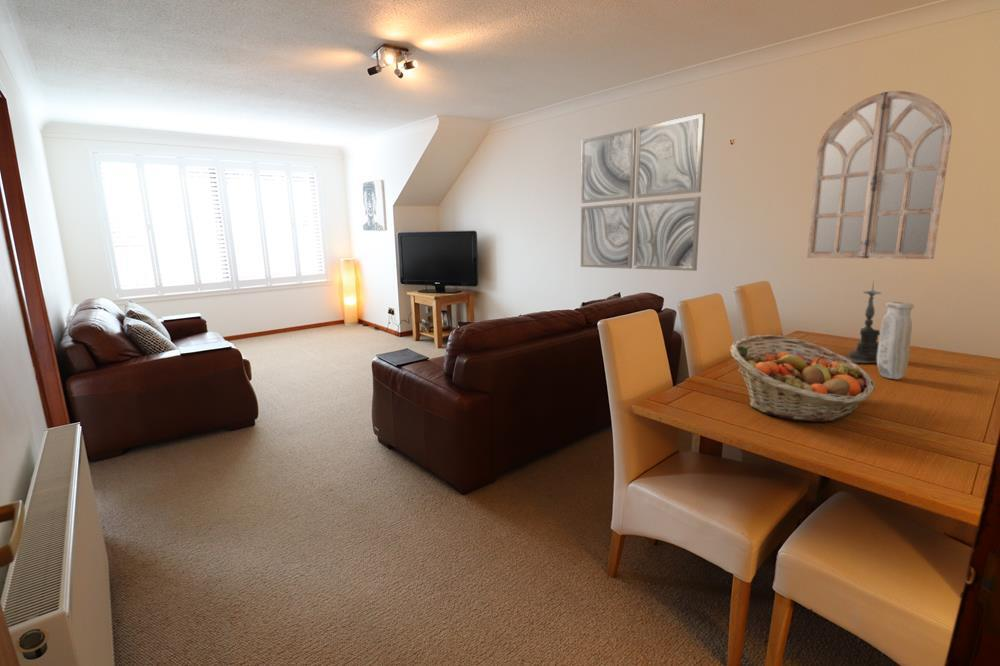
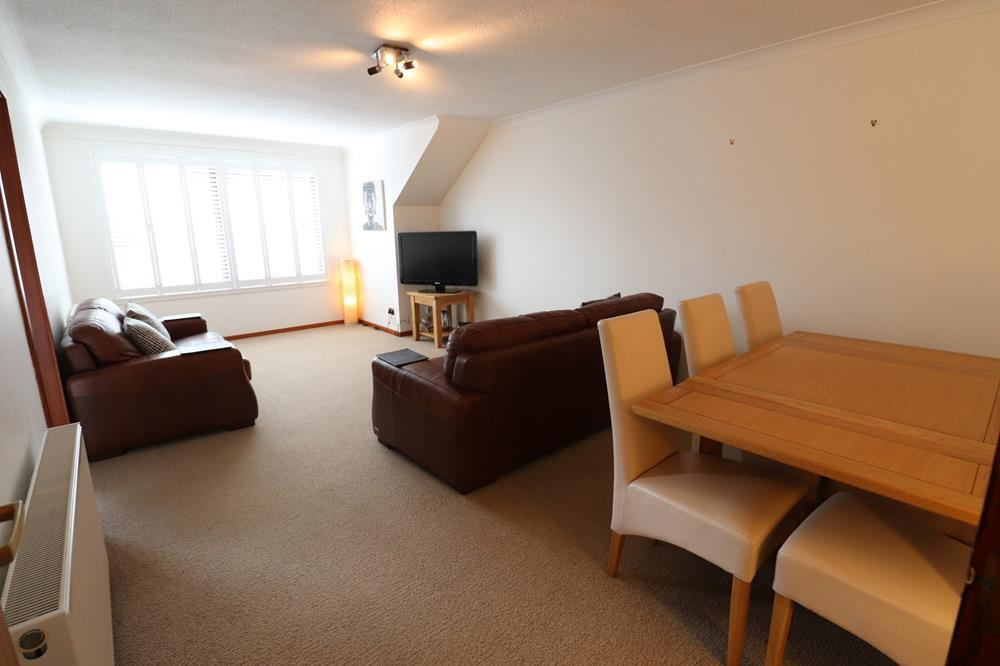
- candle holder (869, 320)
- wall art (633, 198)
- vase (894, 340)
- fruit basket (798, 375)
- home mirror (874, 177)
